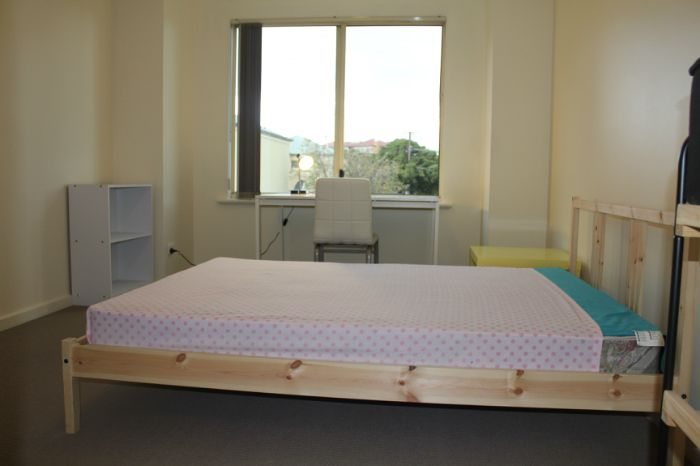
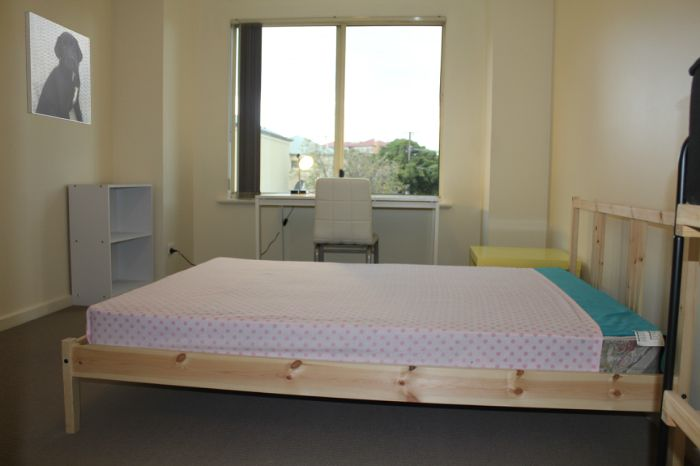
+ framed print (60, 73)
